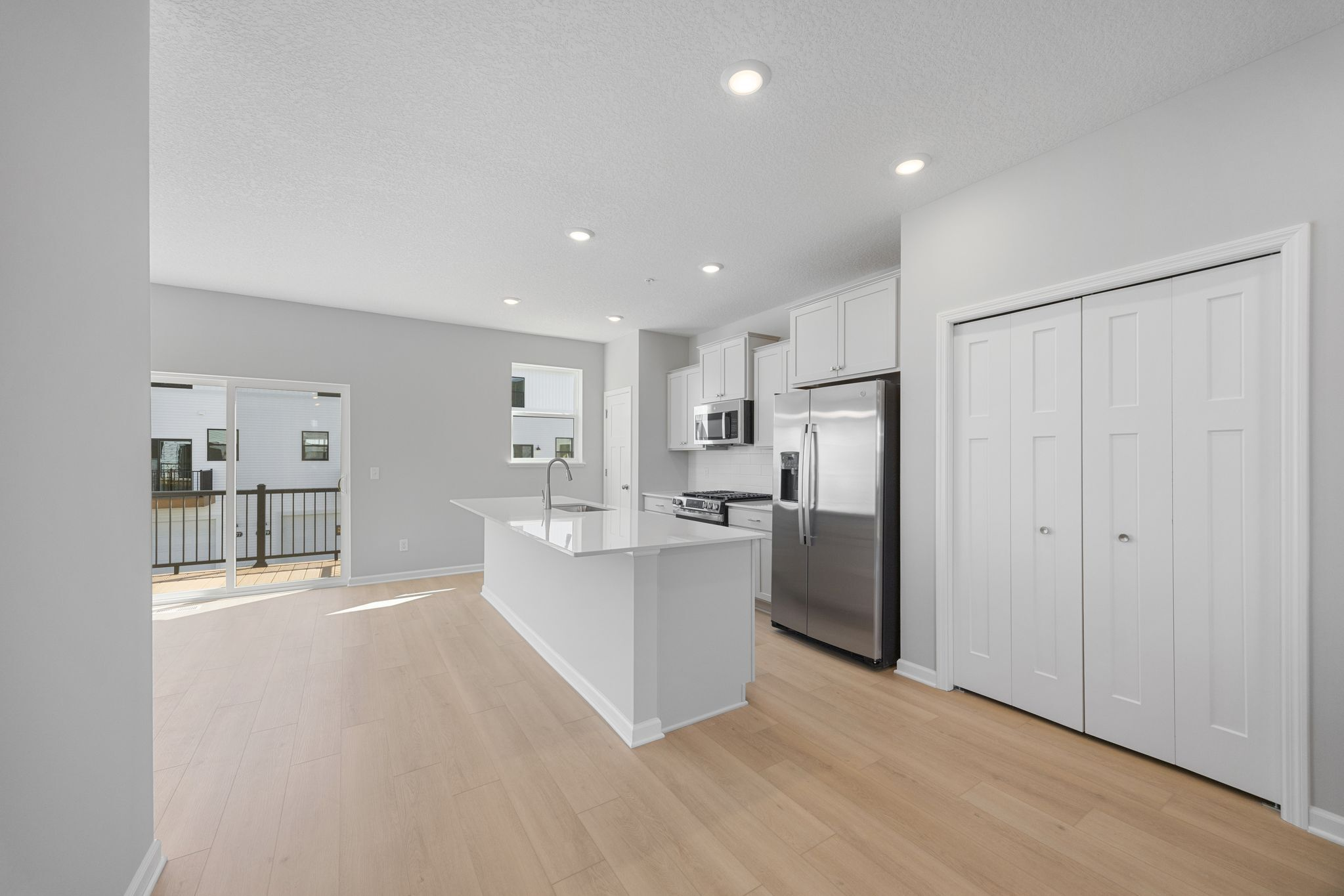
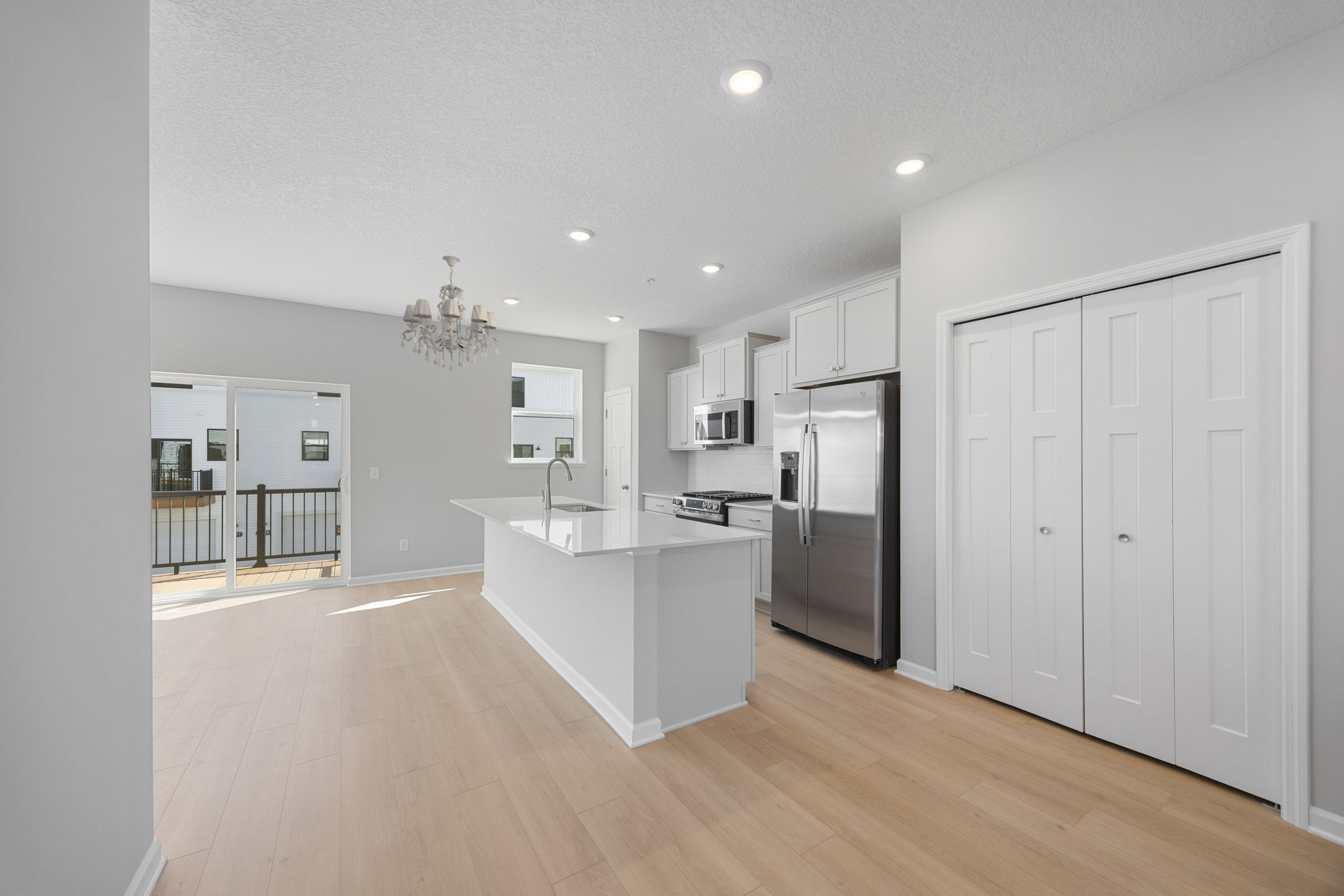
+ chandelier (451, 315)
